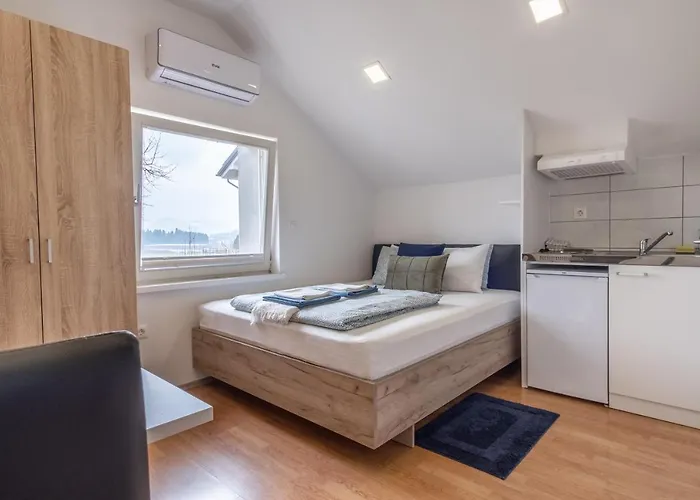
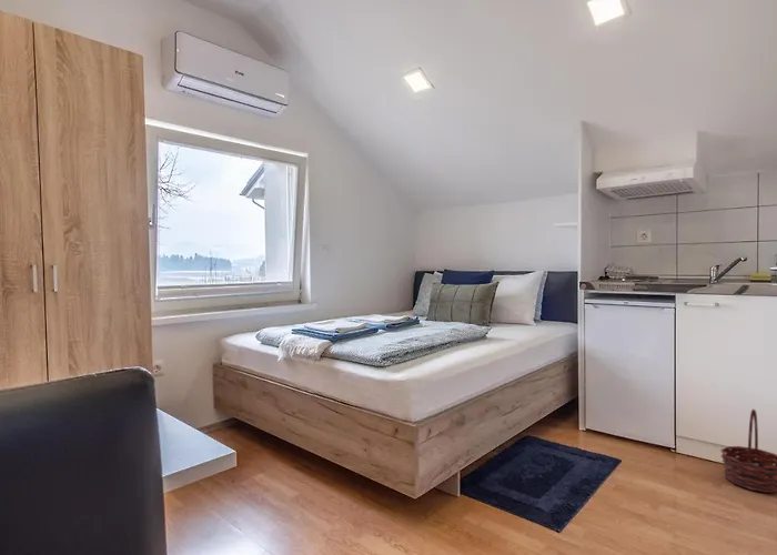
+ basket (755, 445)
